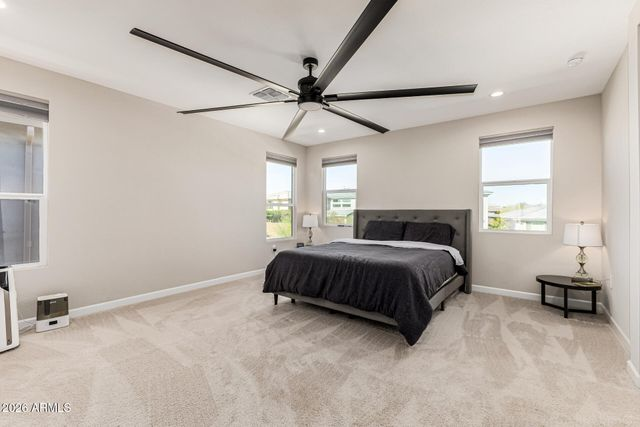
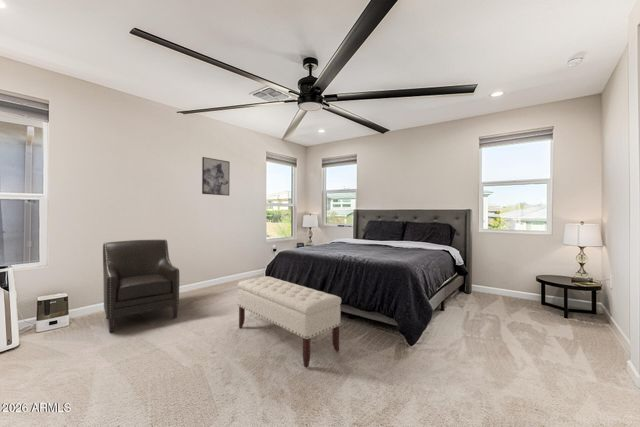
+ wall art (216, 177)
+ bench (284, 312)
+ chair (140, 278)
